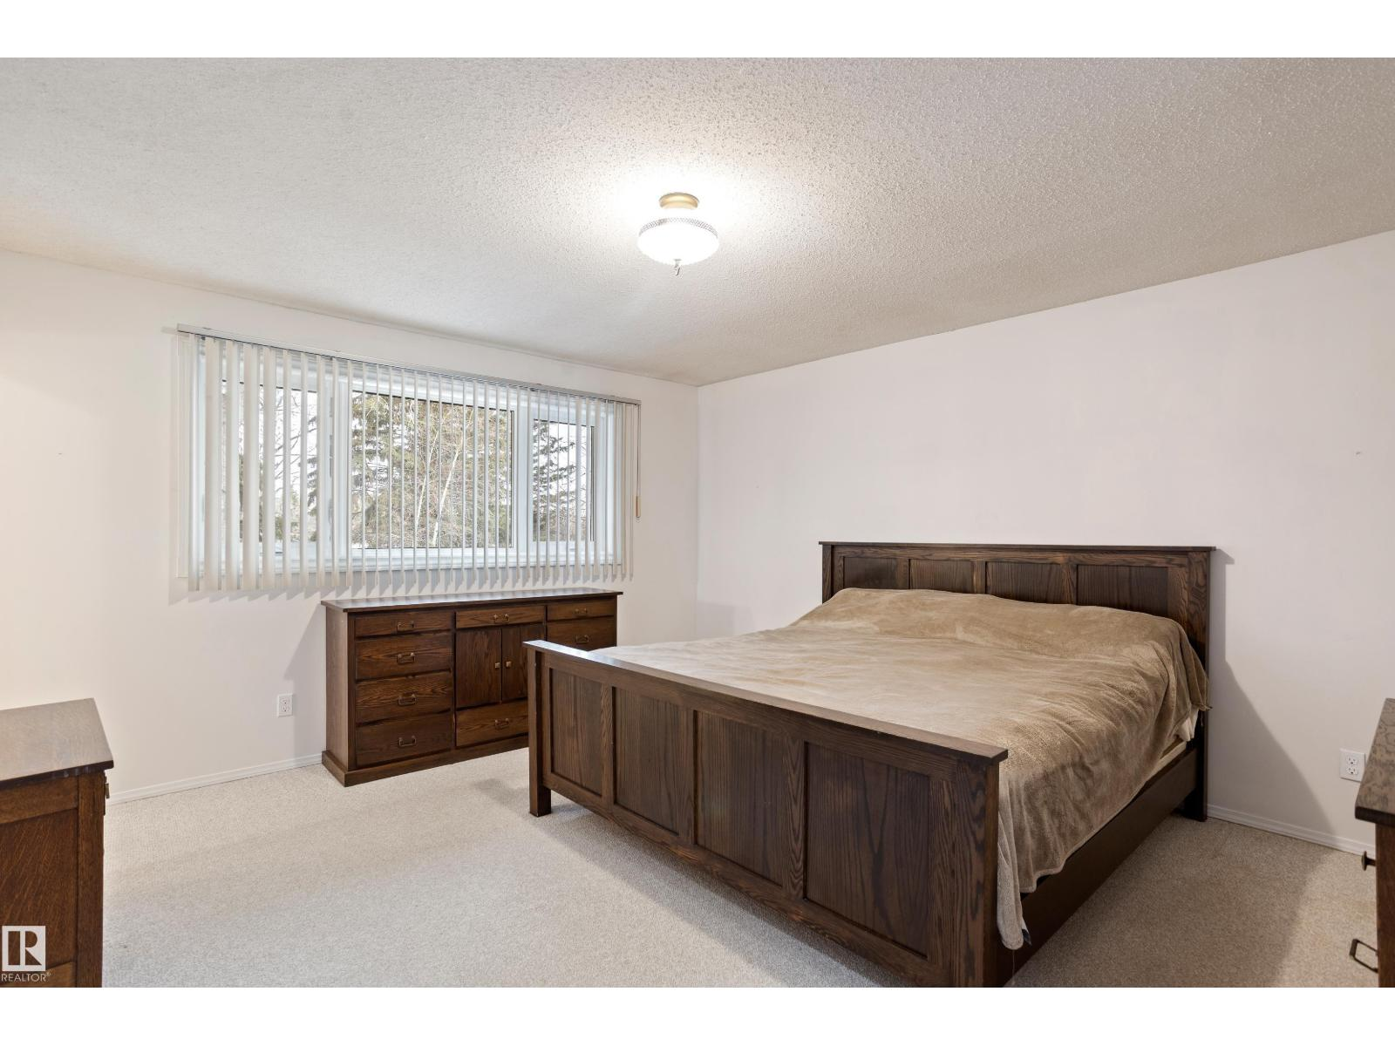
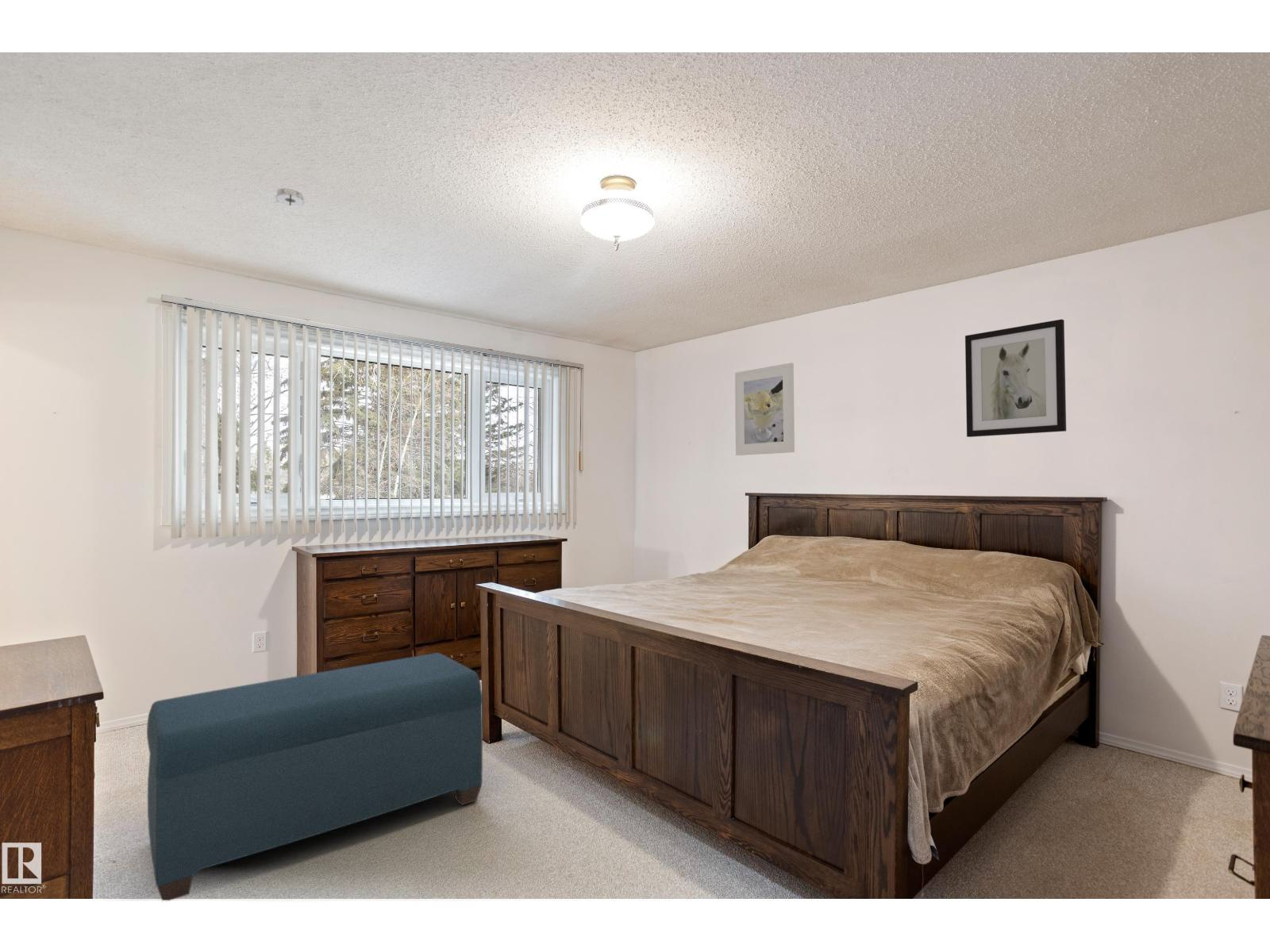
+ wall art (1013, 381)
+ bench (325, 751)
+ smoke detector (289, 197)
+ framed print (763, 410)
